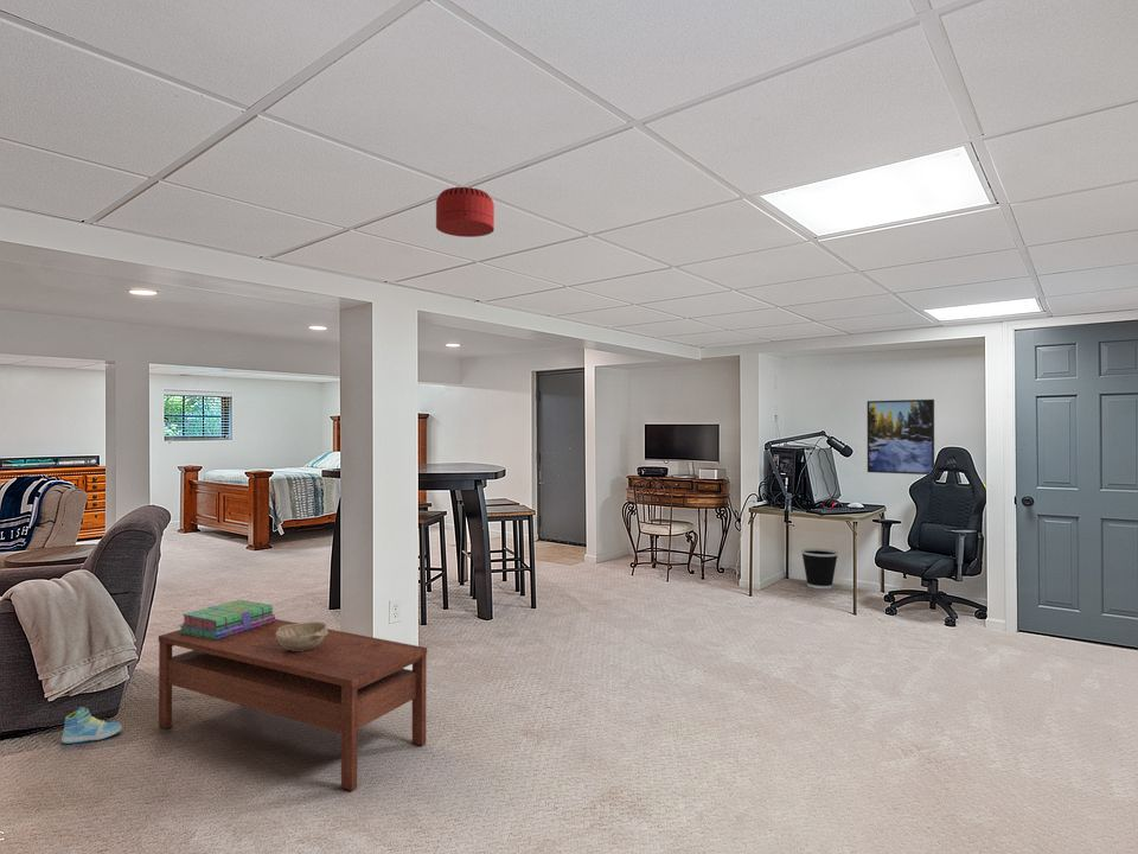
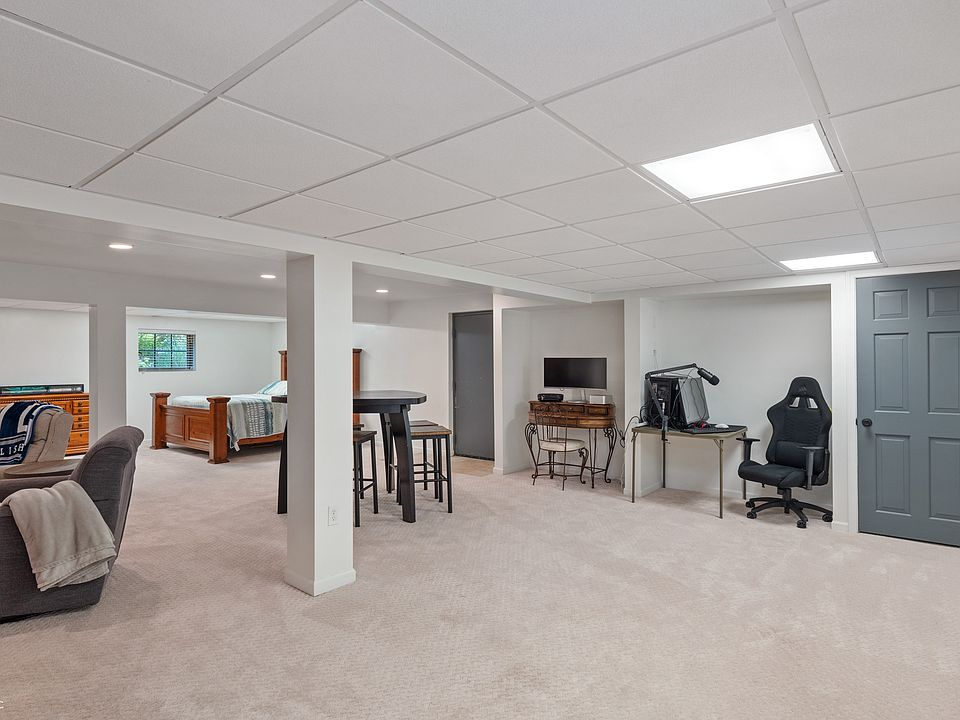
- decorative bowl (301, 637)
- stack of books (228, 618)
- coffee table (288, 688)
- sneaker (91, 721)
- smoke detector (465, 211)
- wastebasket (819, 568)
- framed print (900, 436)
